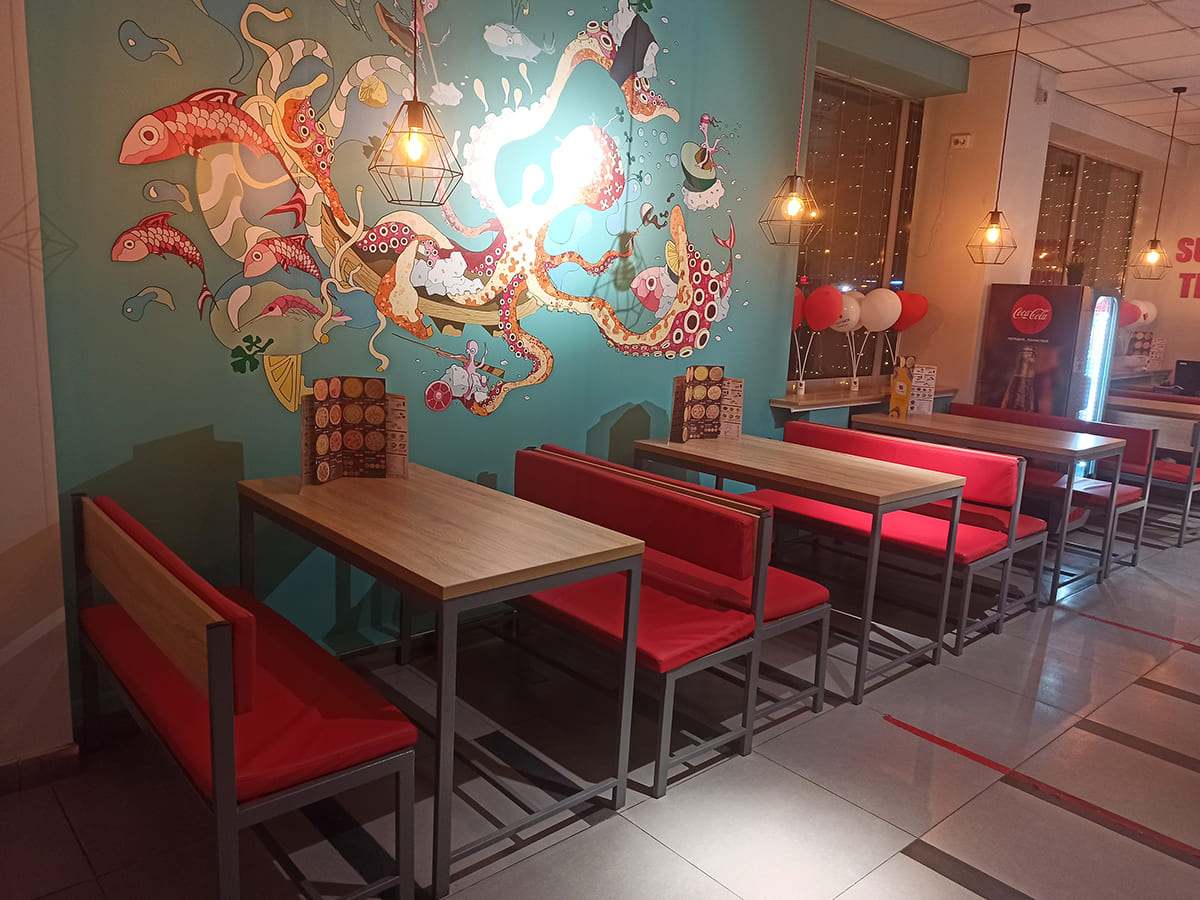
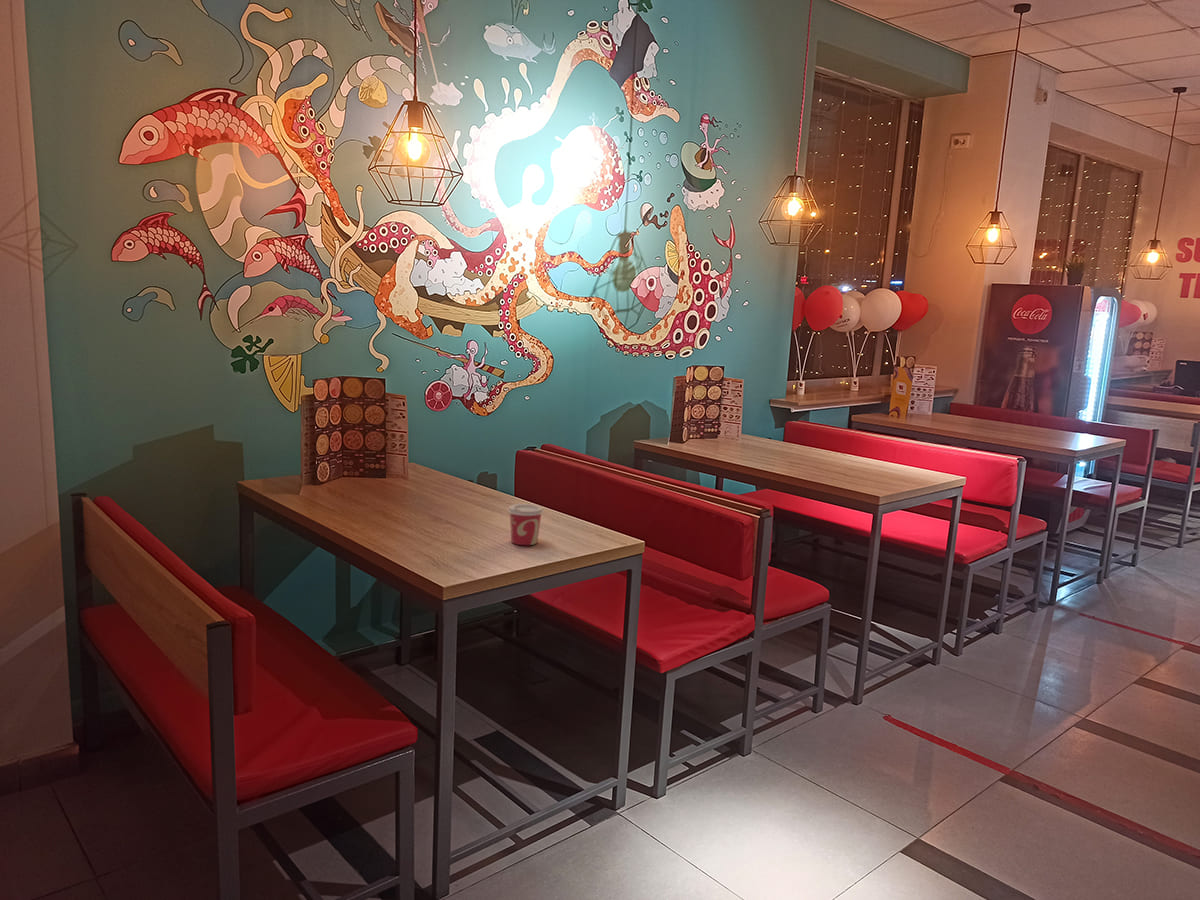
+ cup (525, 524)
